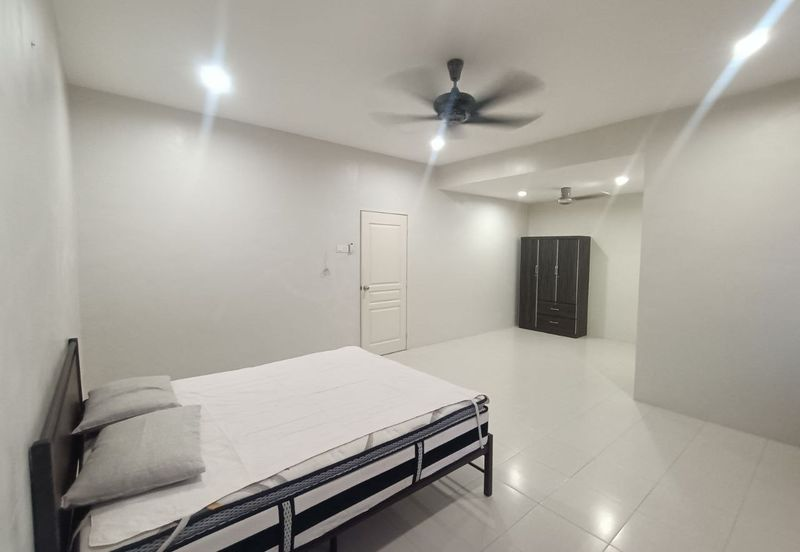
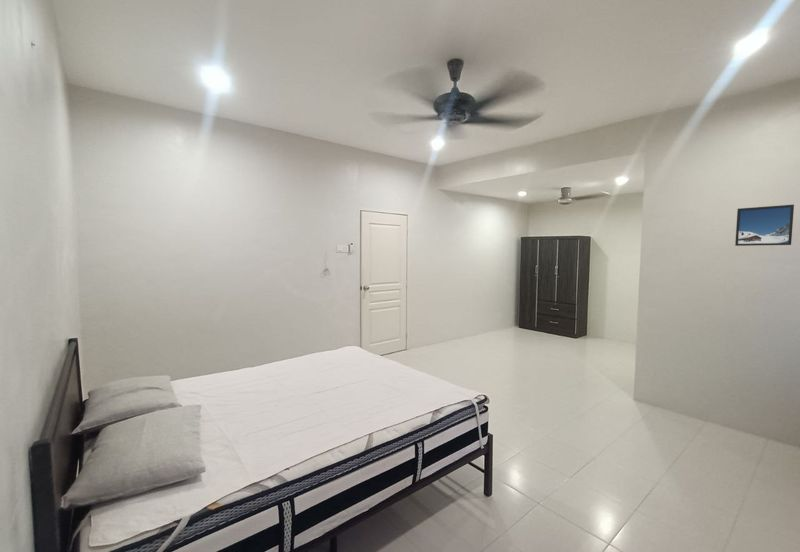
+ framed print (763, 226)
